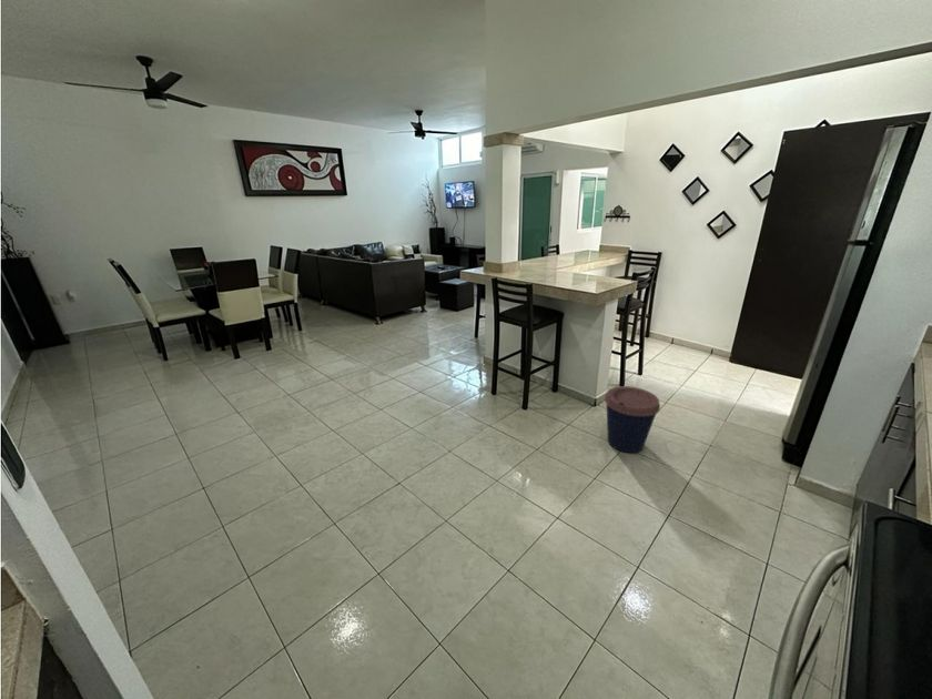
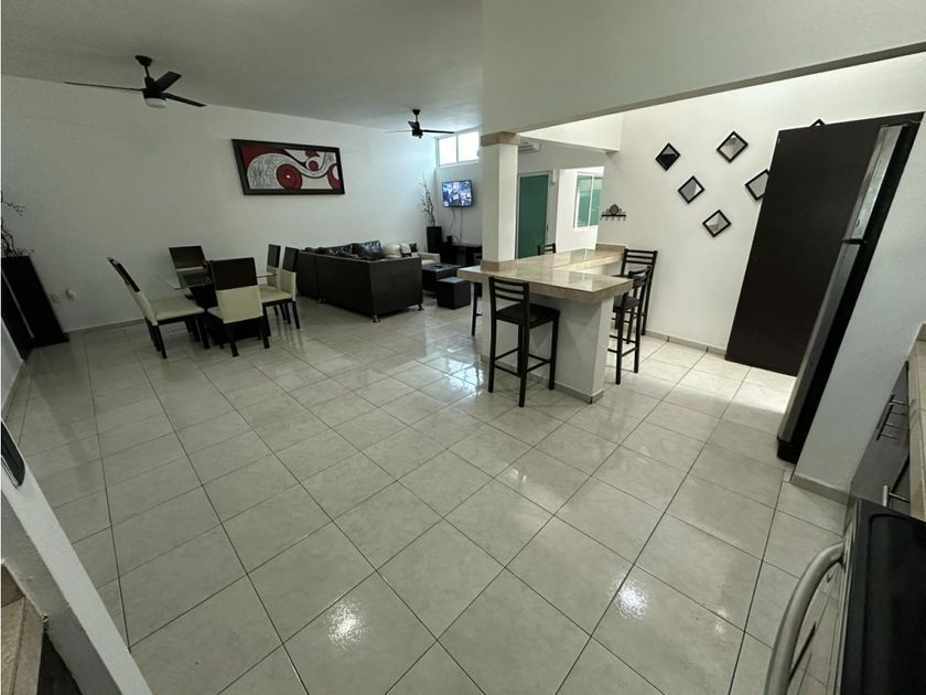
- coffee cup (628, 419)
